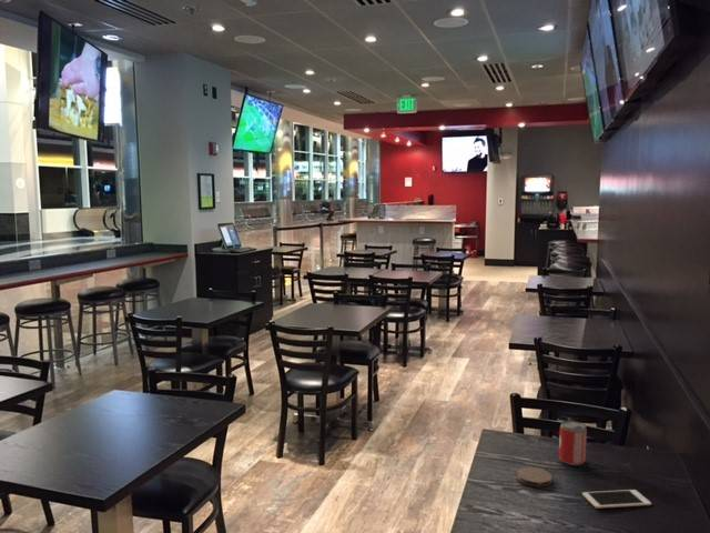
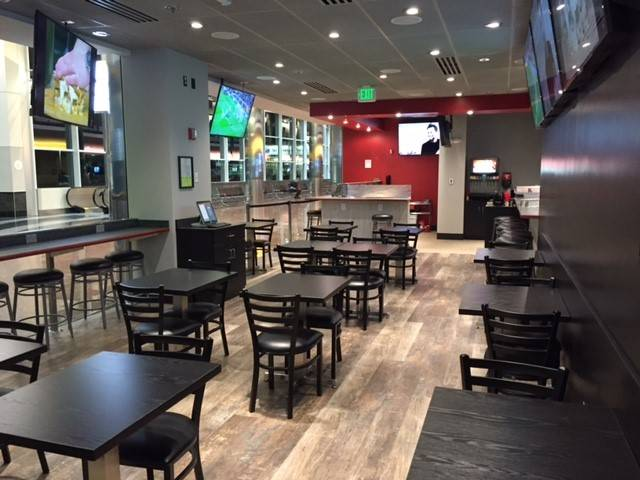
- cell phone (616, 499)
- coaster (534, 476)
- beer can (572, 442)
